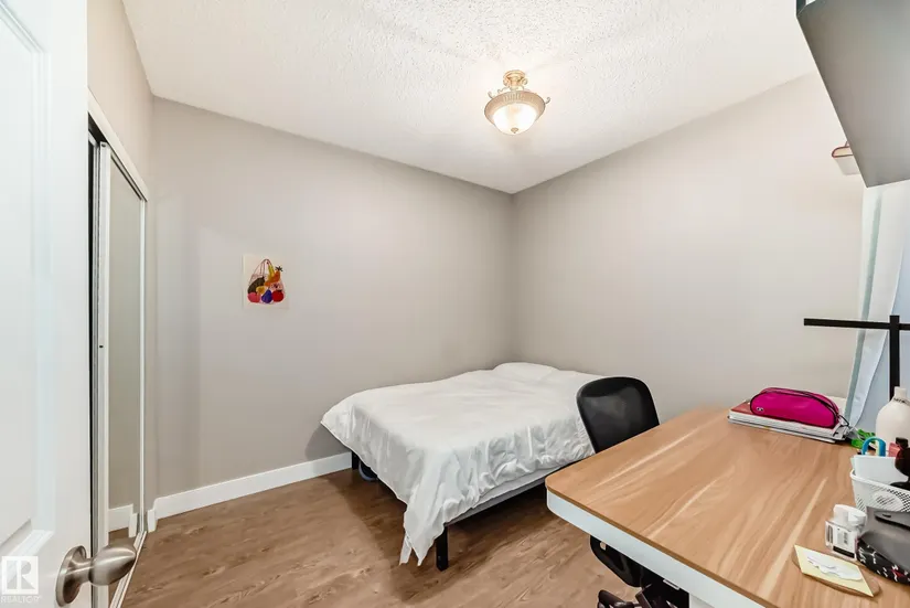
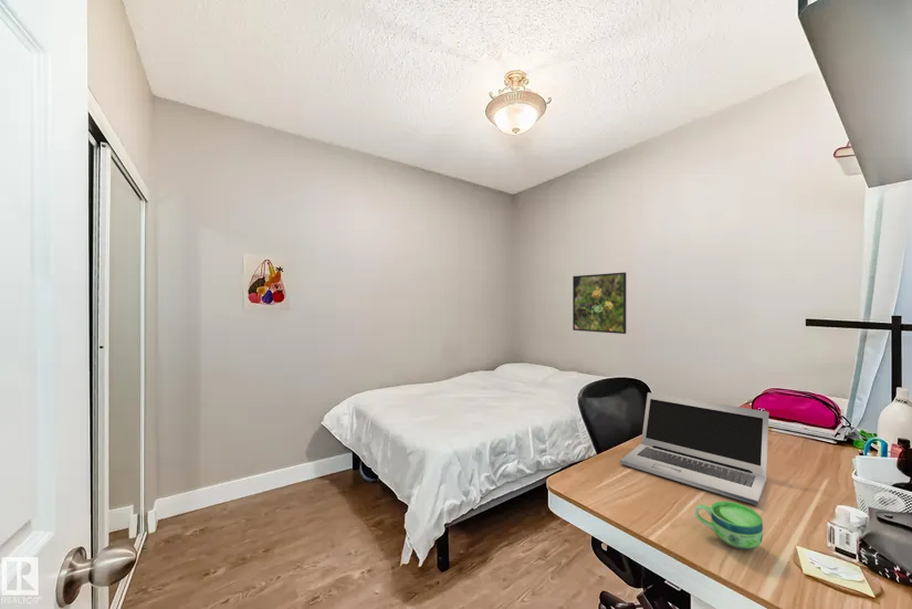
+ laptop (692, 439)
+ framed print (597, 303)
+ cup (727, 525)
